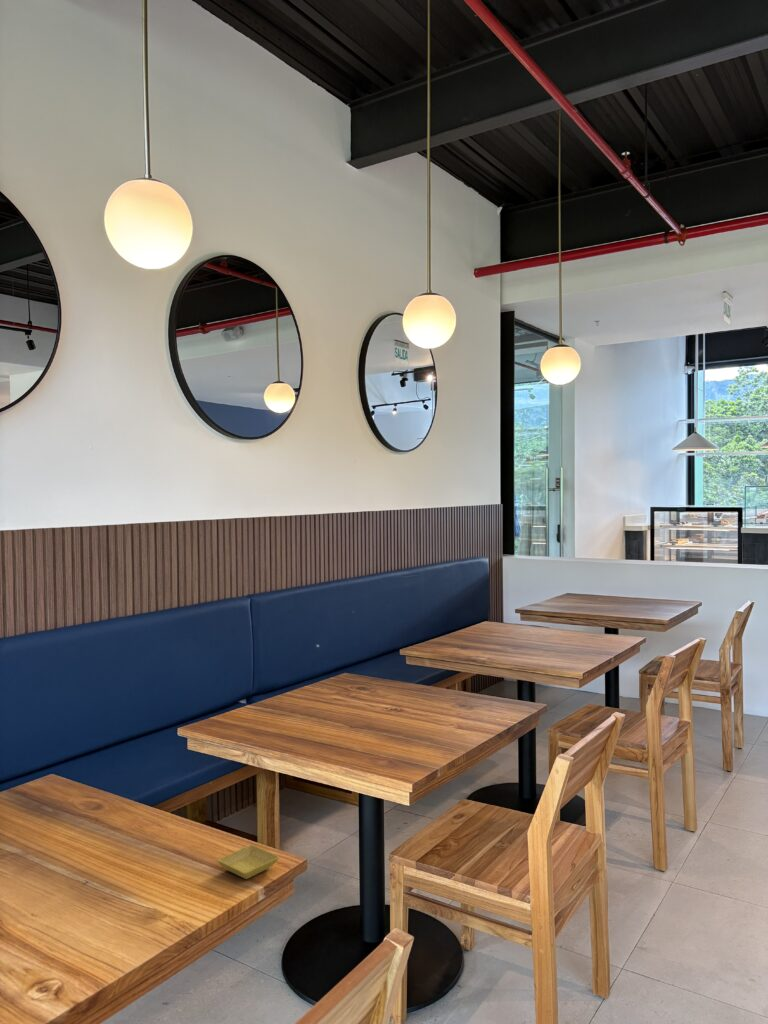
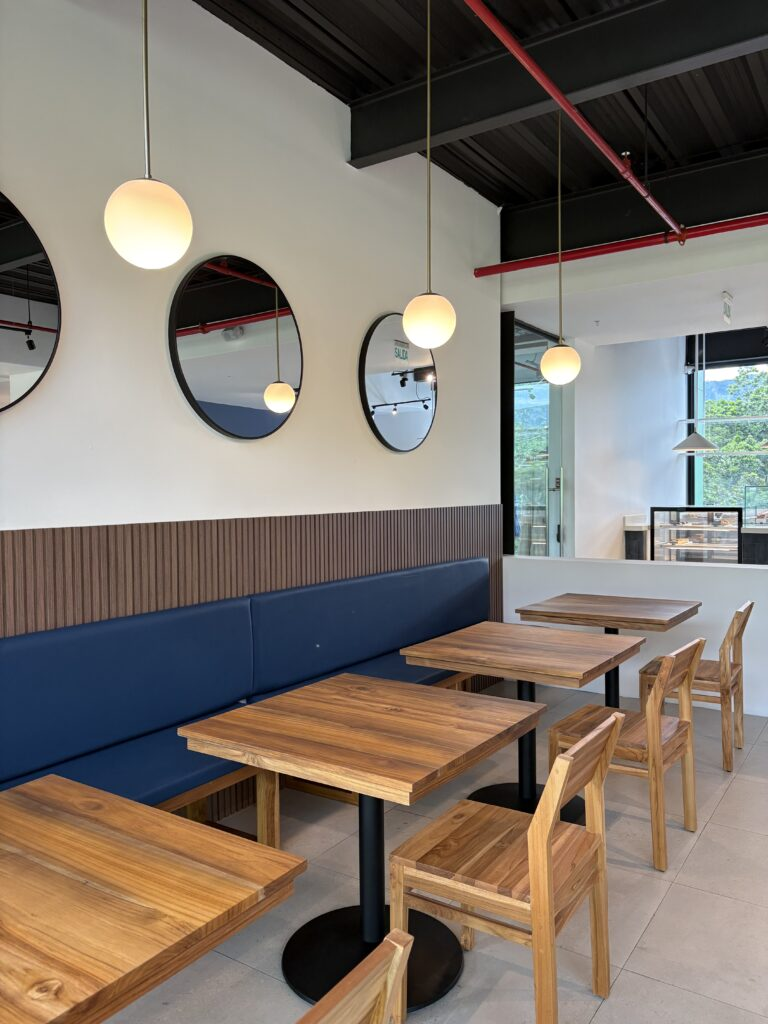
- saucer (248, 863)
